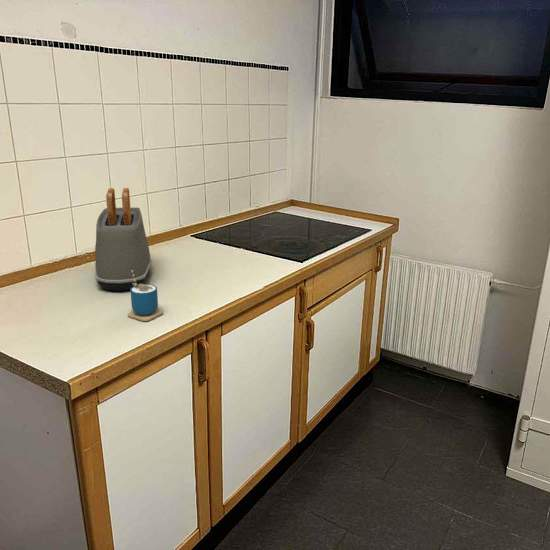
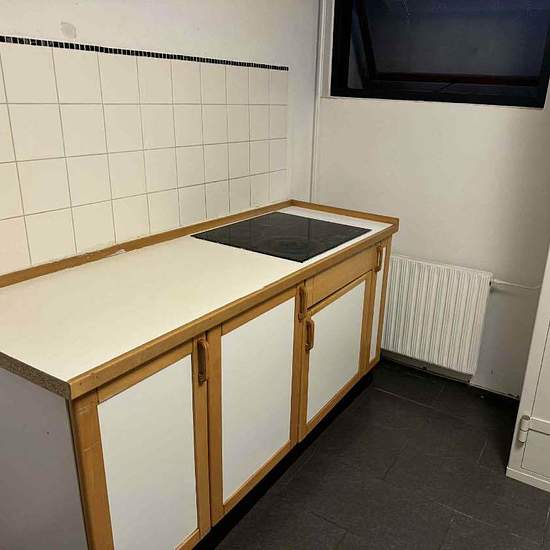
- cup (144, 292)
- toaster (121, 233)
